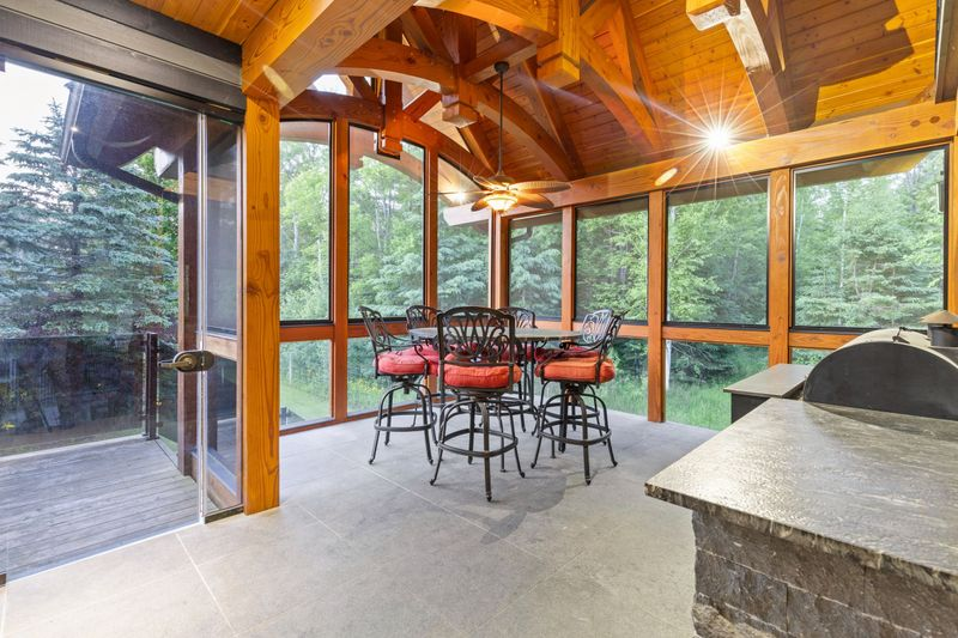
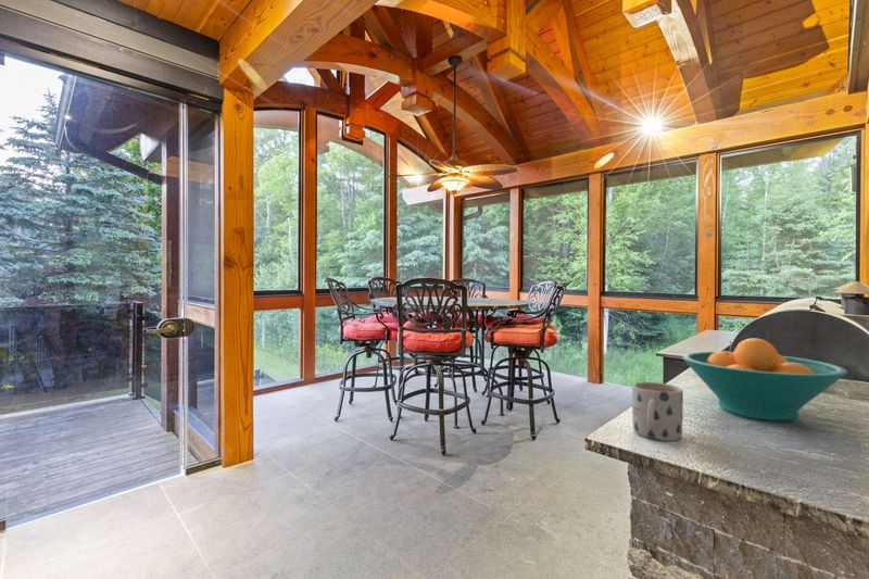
+ fruit bowl (756, 375)
+ mug (655, 412)
